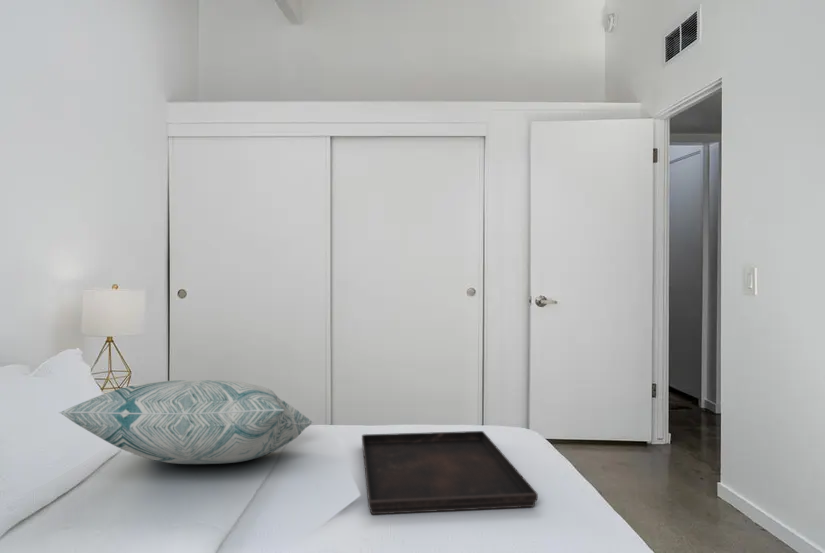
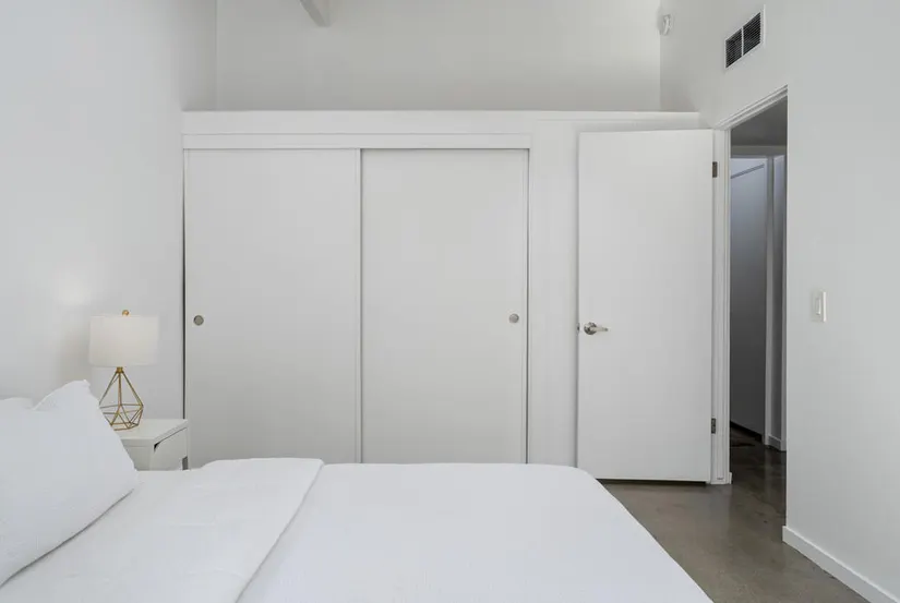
- decorative pillow (203, 424)
- serving tray (436, 465)
